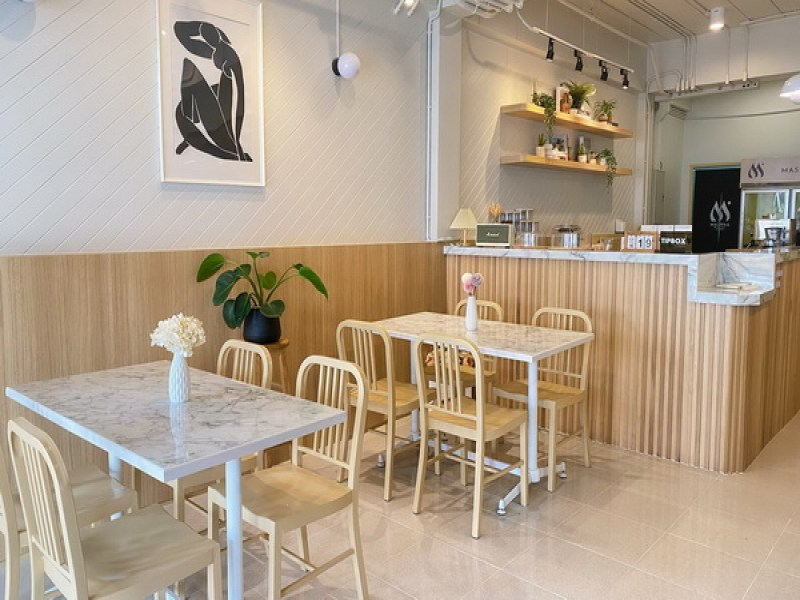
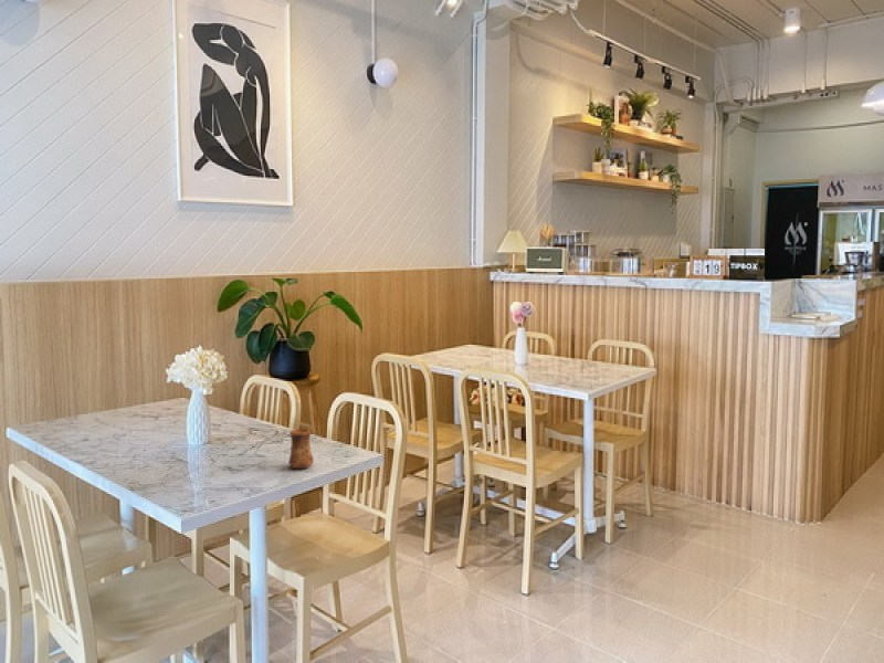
+ cup (301, 449)
